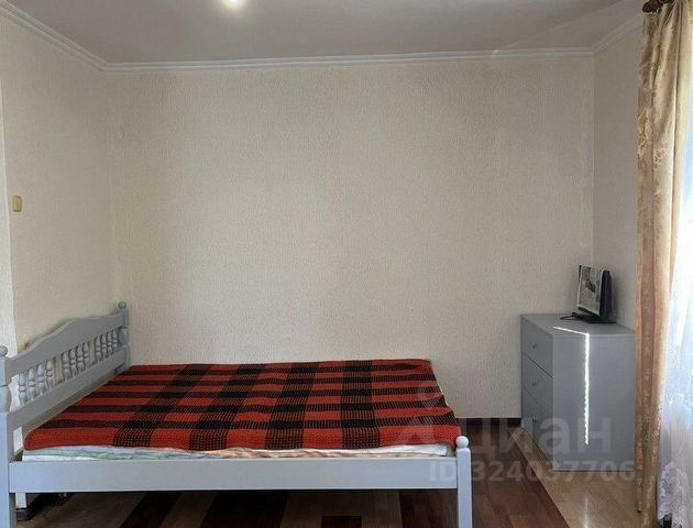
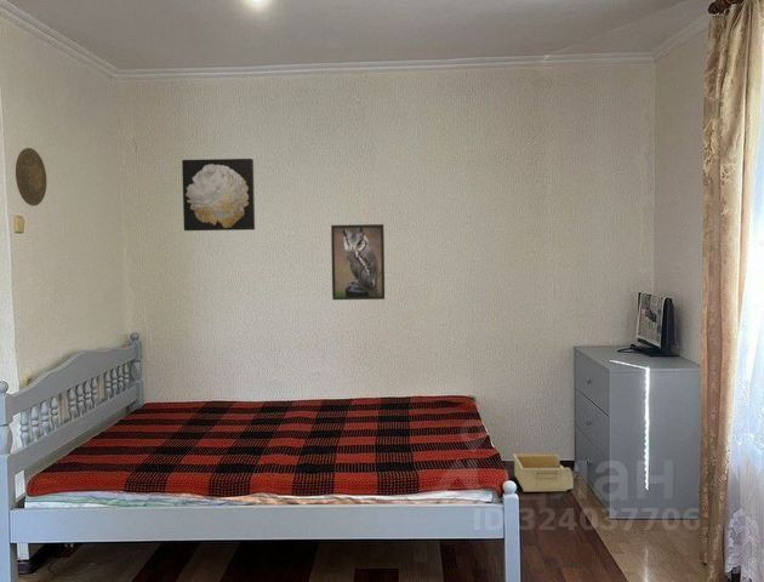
+ storage bin (542, 472)
+ decorative plate (33, 176)
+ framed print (358, 262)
+ wall art (218, 194)
